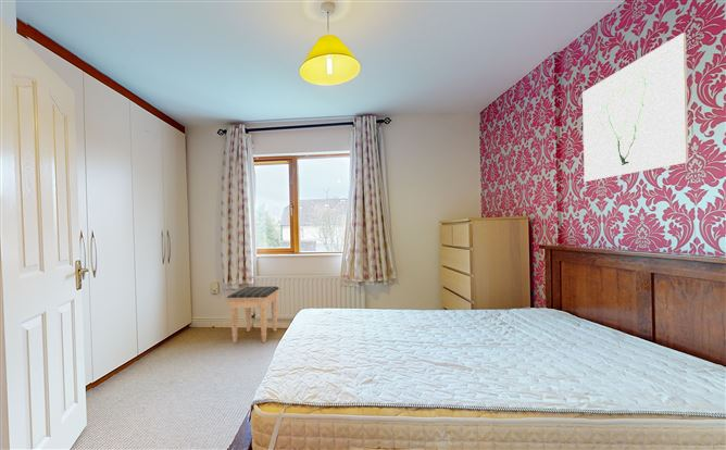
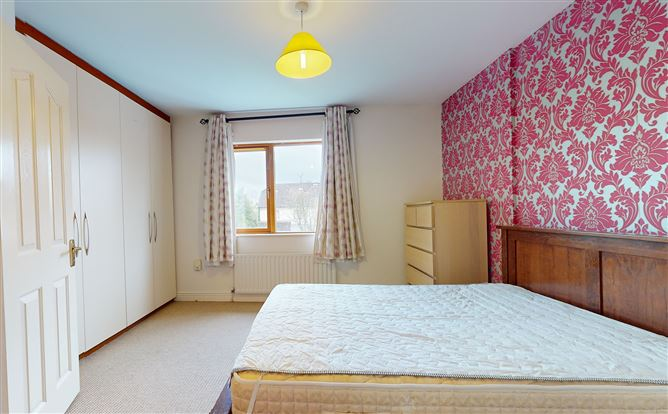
- wall art (625, 121)
- footstool (250, 312)
